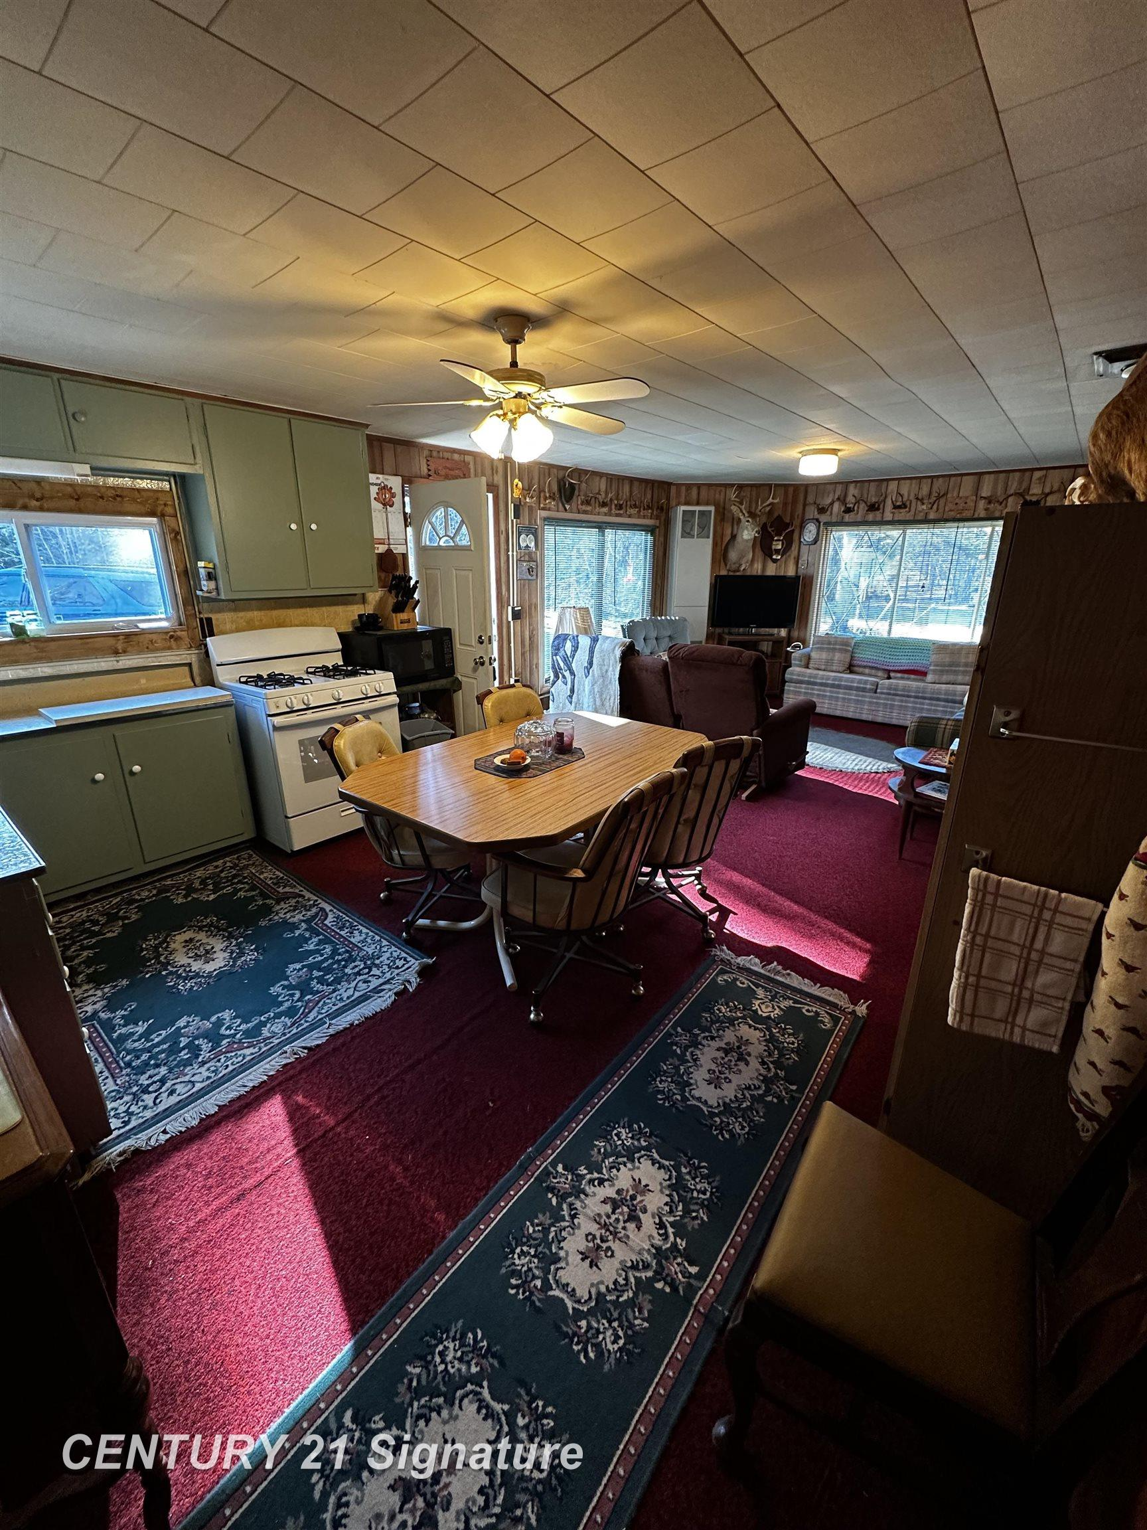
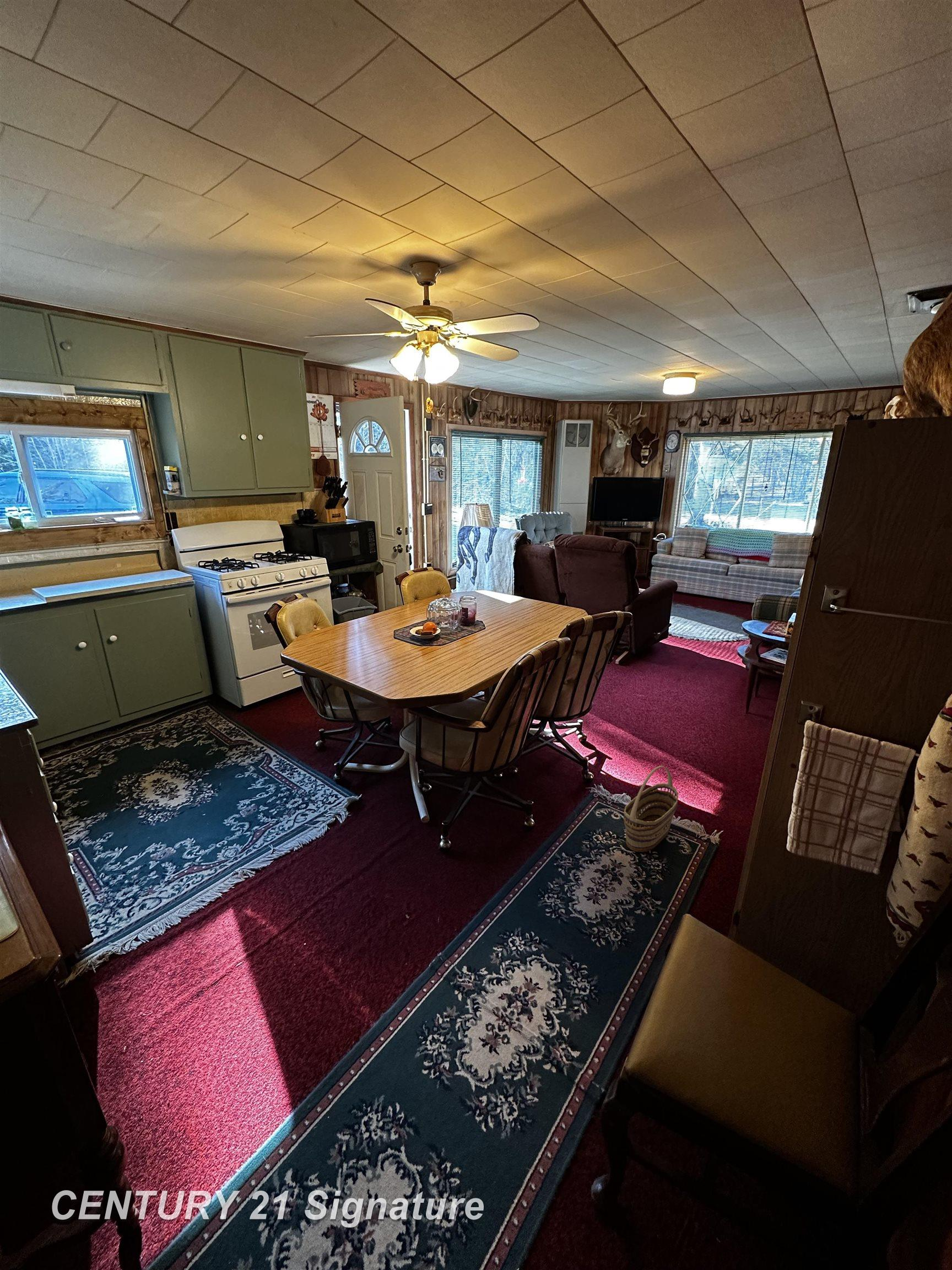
+ basket (652, 802)
